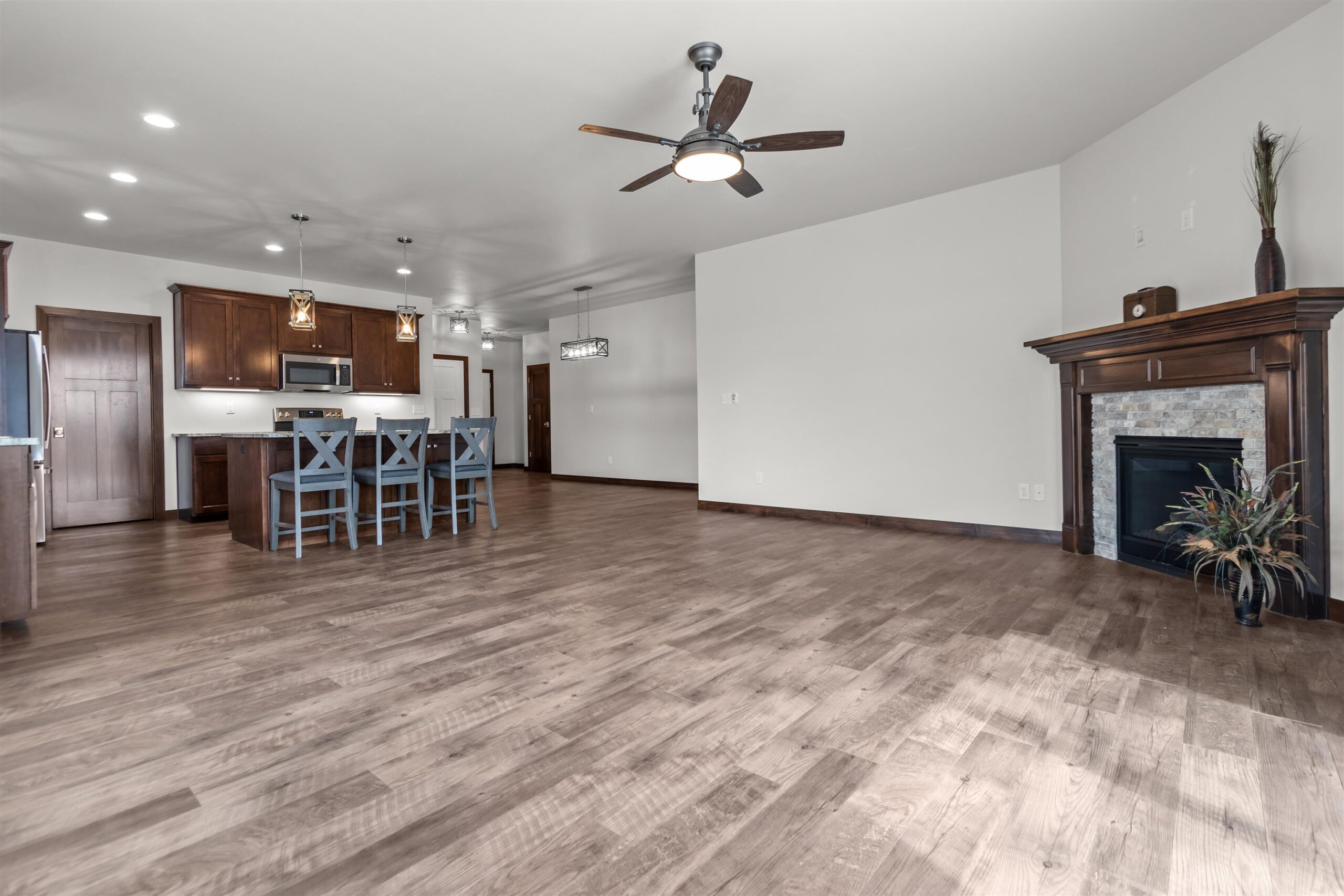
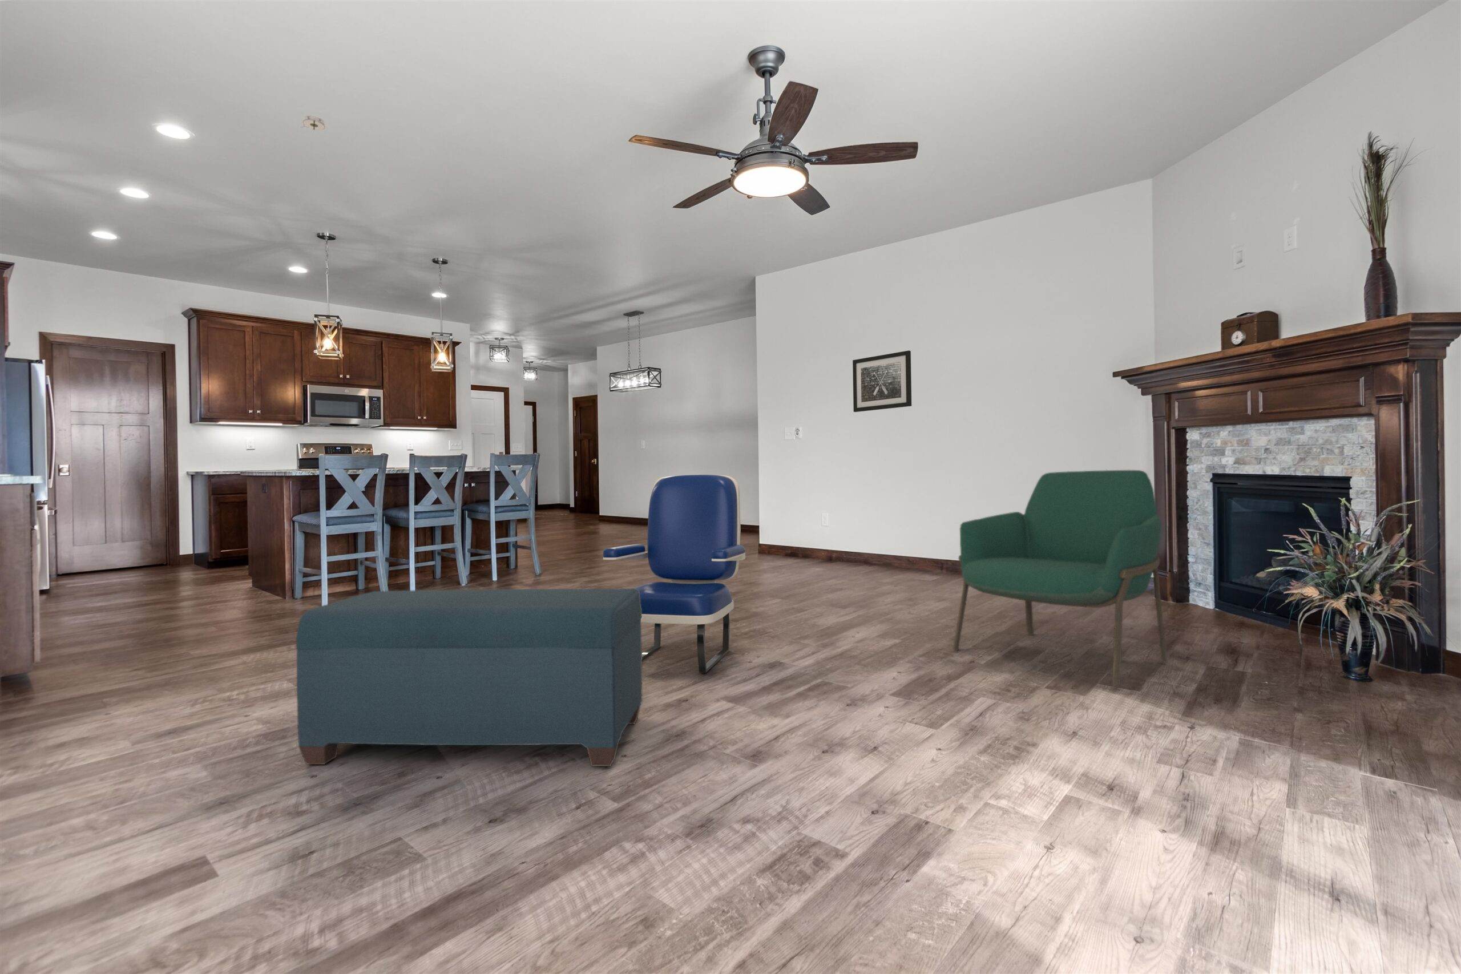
+ armchair (1058, 564)
+ smoke detector (313, 123)
+ wall art (882, 383)
+ bench (483, 667)
+ armchair (679, 565)
